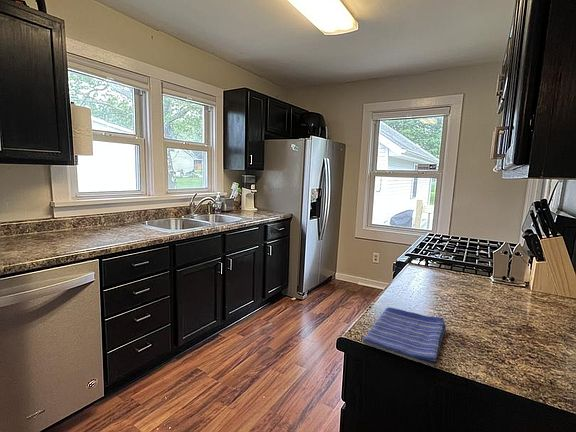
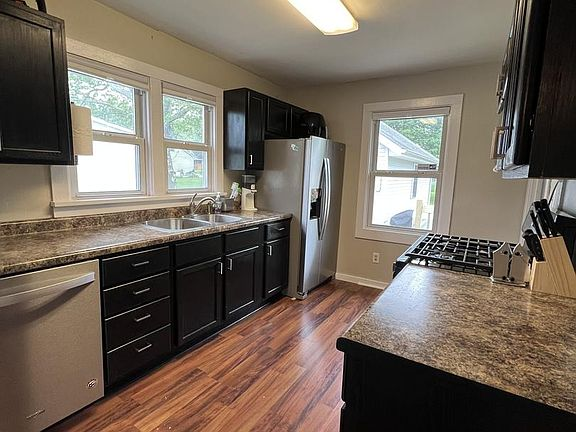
- dish towel (407, 330)
